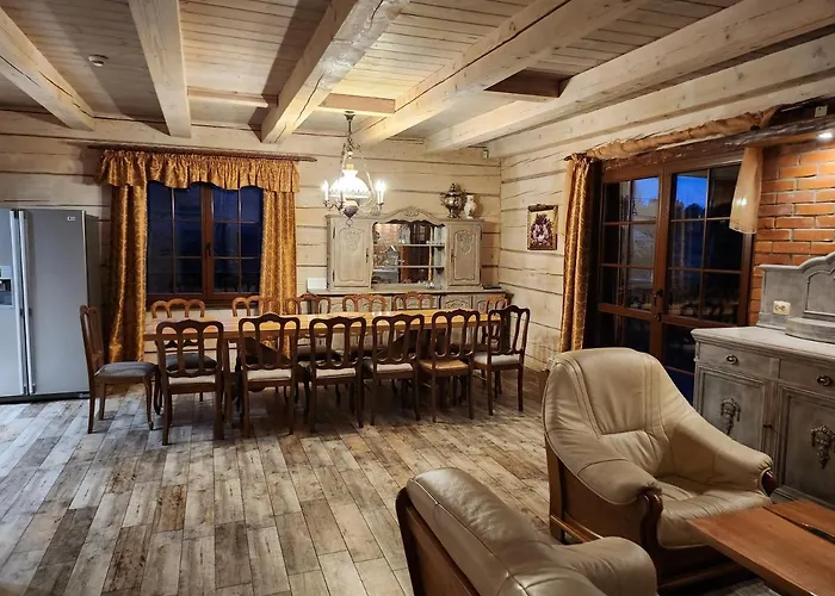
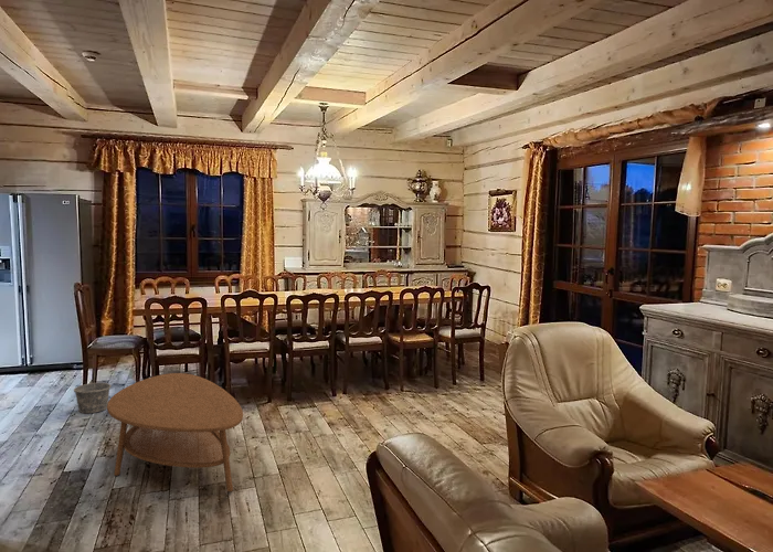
+ coffee table (170, 431)
+ bucket (92, 390)
